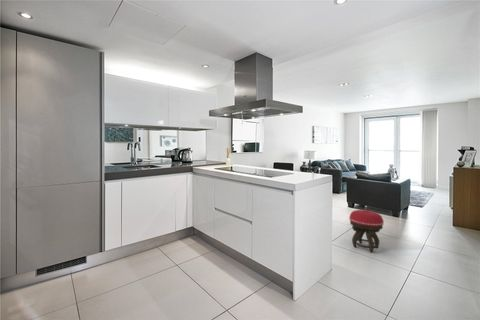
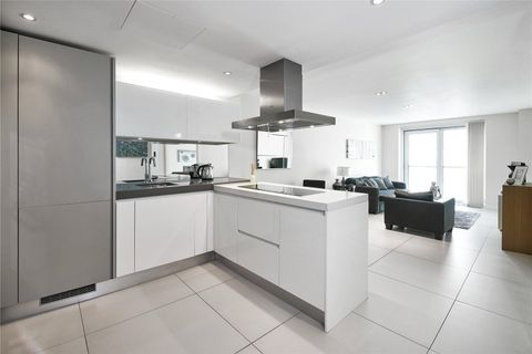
- stool (365, 229)
